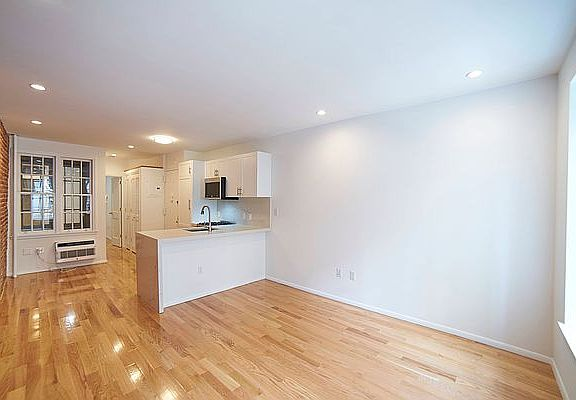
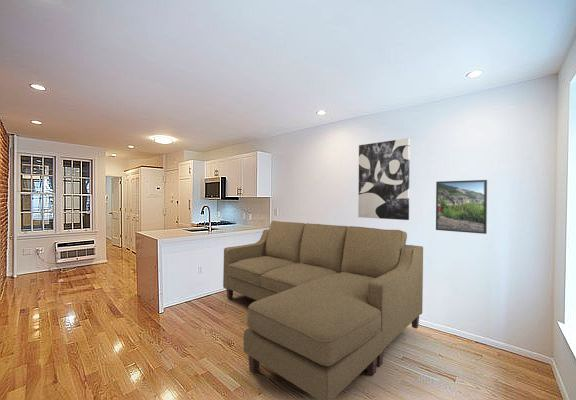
+ sofa (289, 274)
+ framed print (460, 206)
+ wall art (382, 180)
